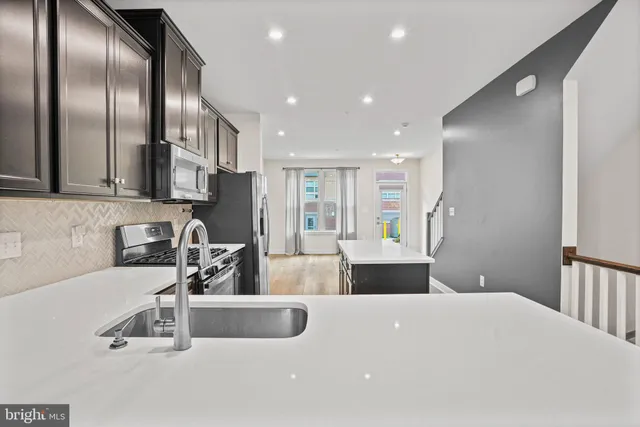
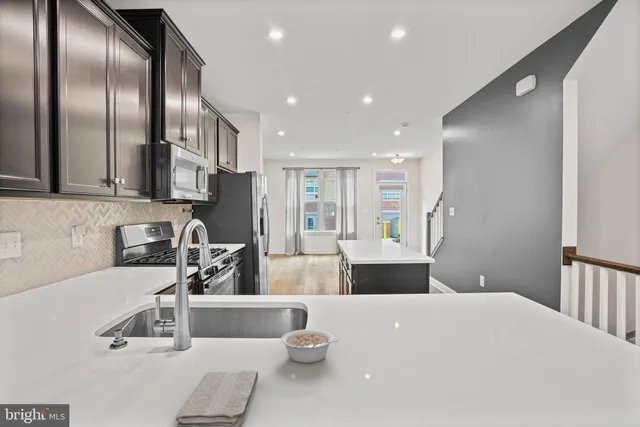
+ washcloth (221, 395)
+ legume (309, 345)
